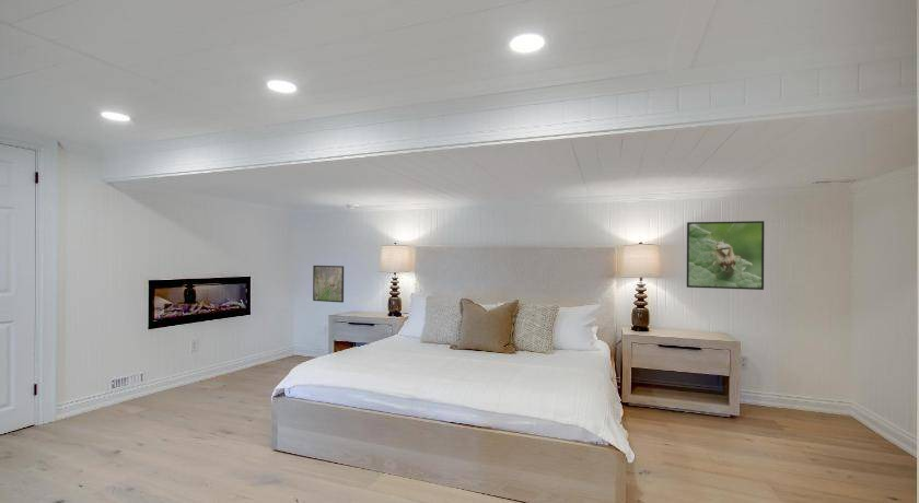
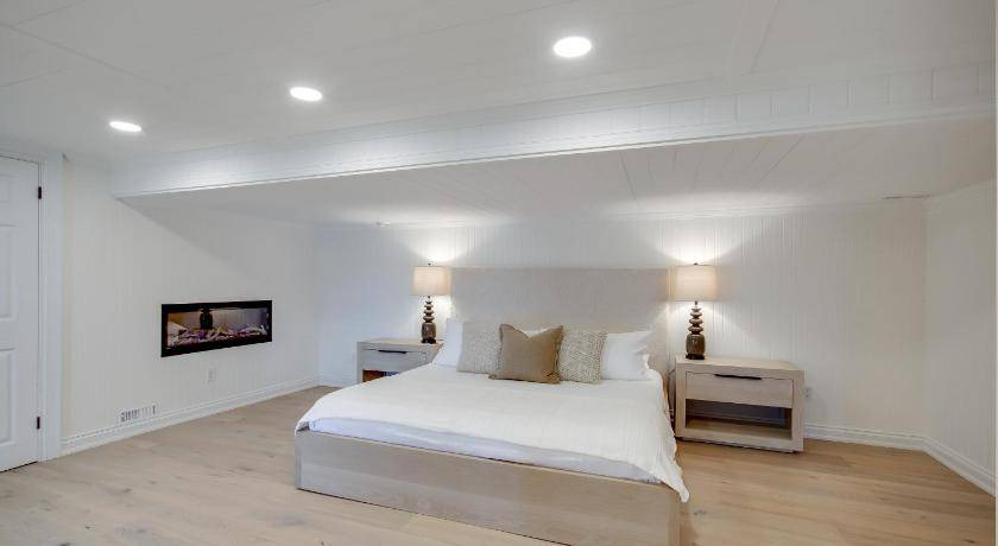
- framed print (328, 283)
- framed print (724, 255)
